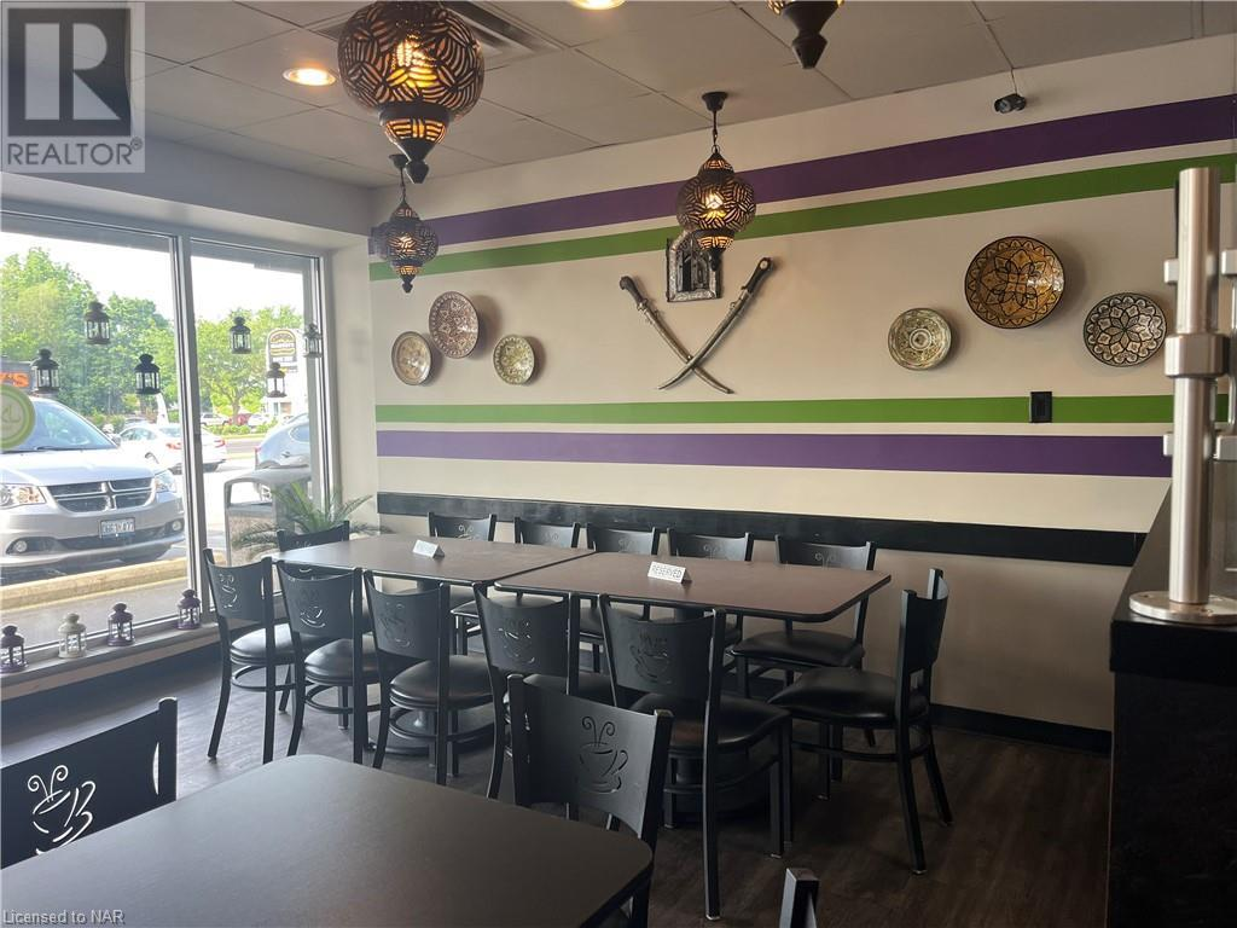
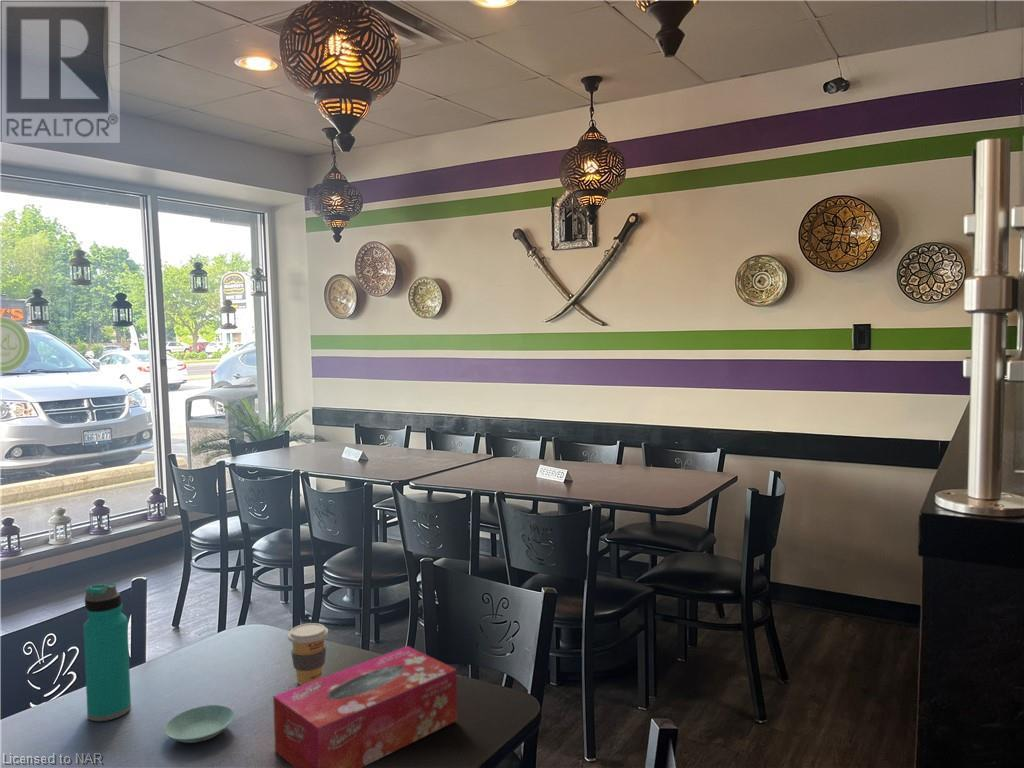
+ tissue box (368, 708)
+ coffee cup (308, 655)
+ saucer (200, 726)
+ water bottle (106, 648)
